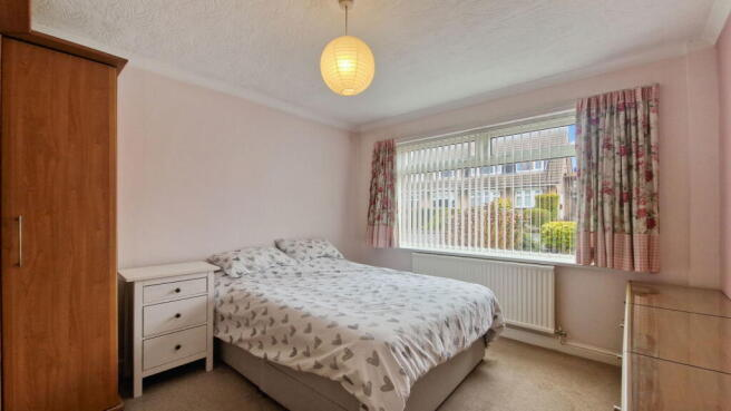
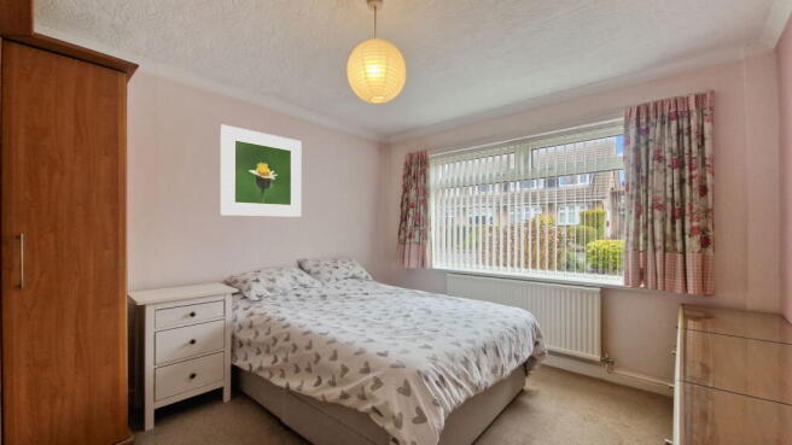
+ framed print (264, 175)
